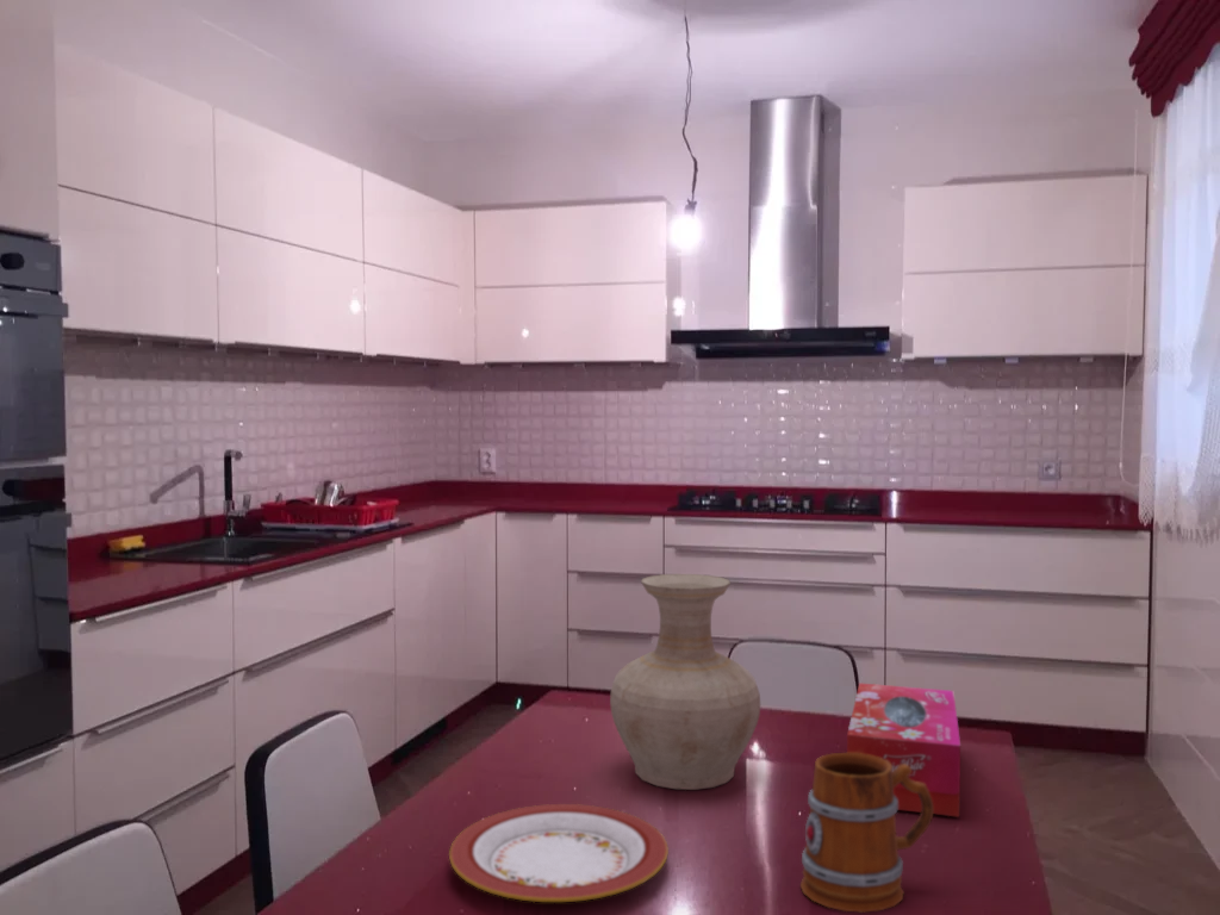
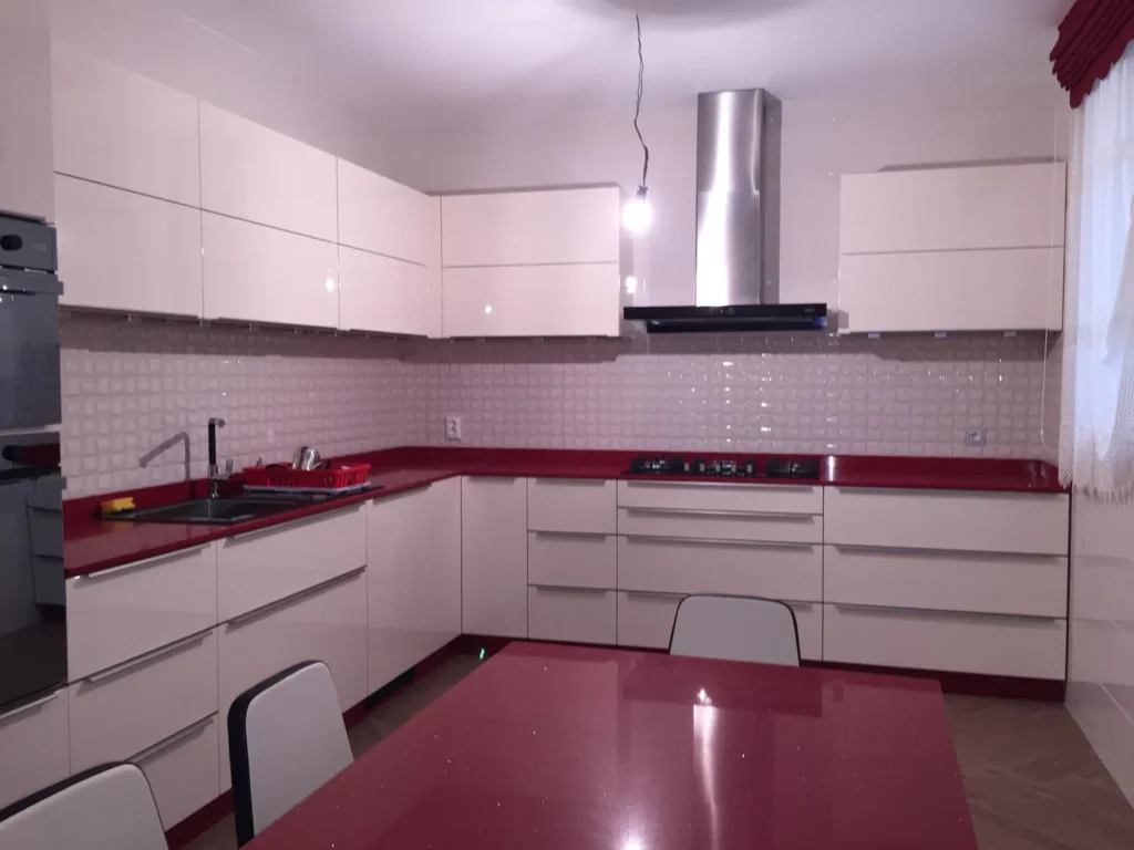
- vase (684, 676)
- plate (559, 854)
- mug (869, 824)
- tissue box (903, 742)
